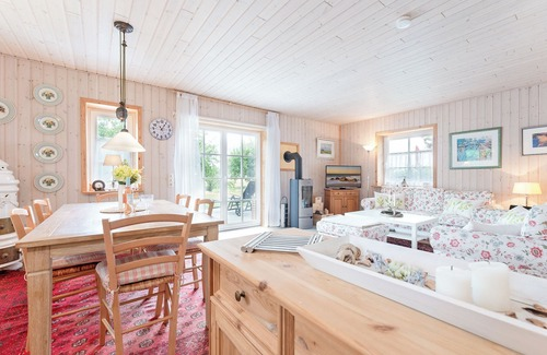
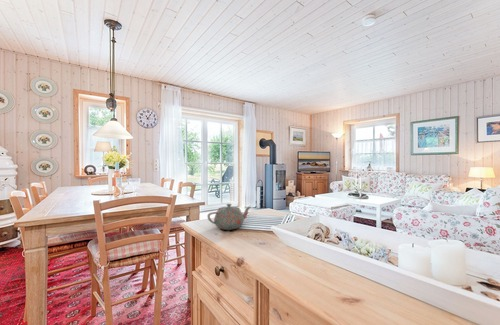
+ teapot (230, 215)
